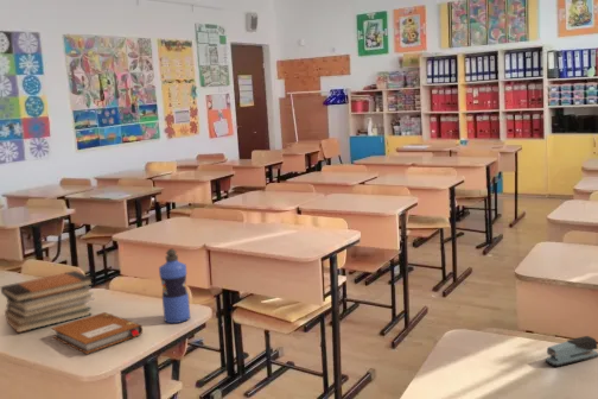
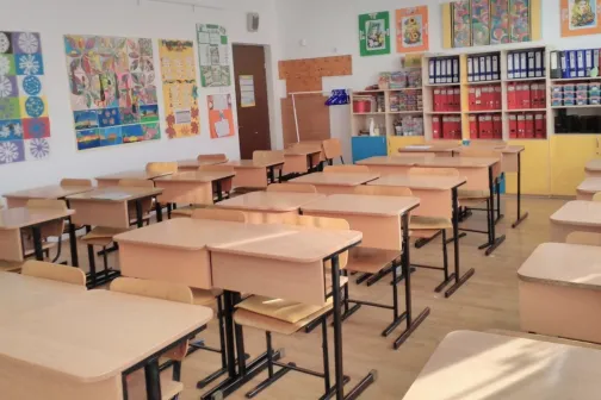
- water bottle (173, 284)
- notebook (97, 330)
- stapler (572, 349)
- book stack (49, 299)
